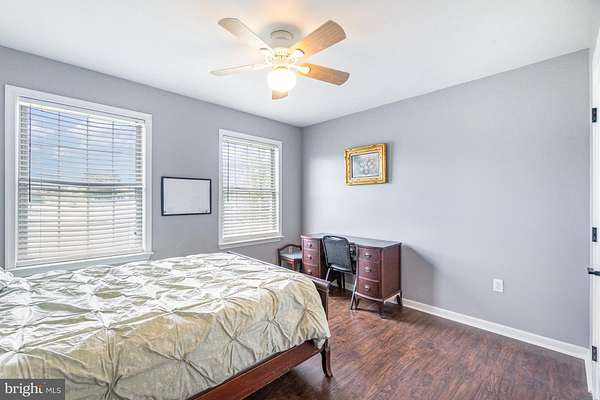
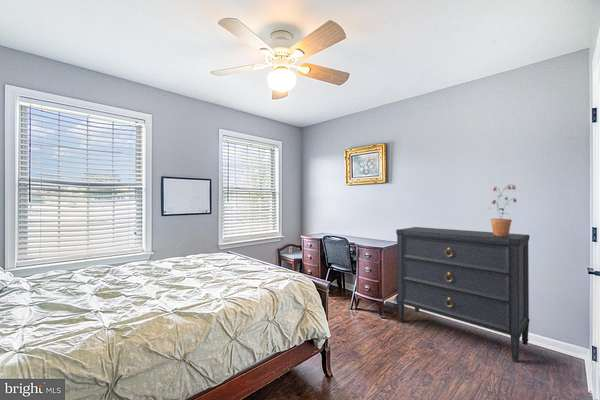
+ potted plant (501, 209)
+ dresser (457, 281)
